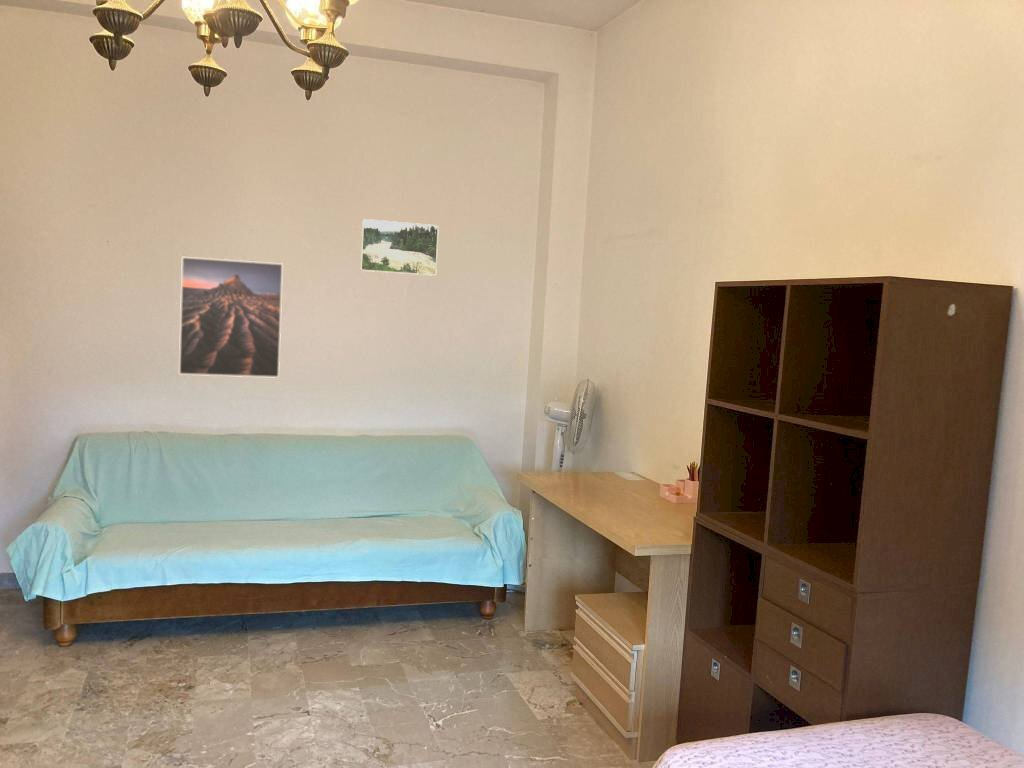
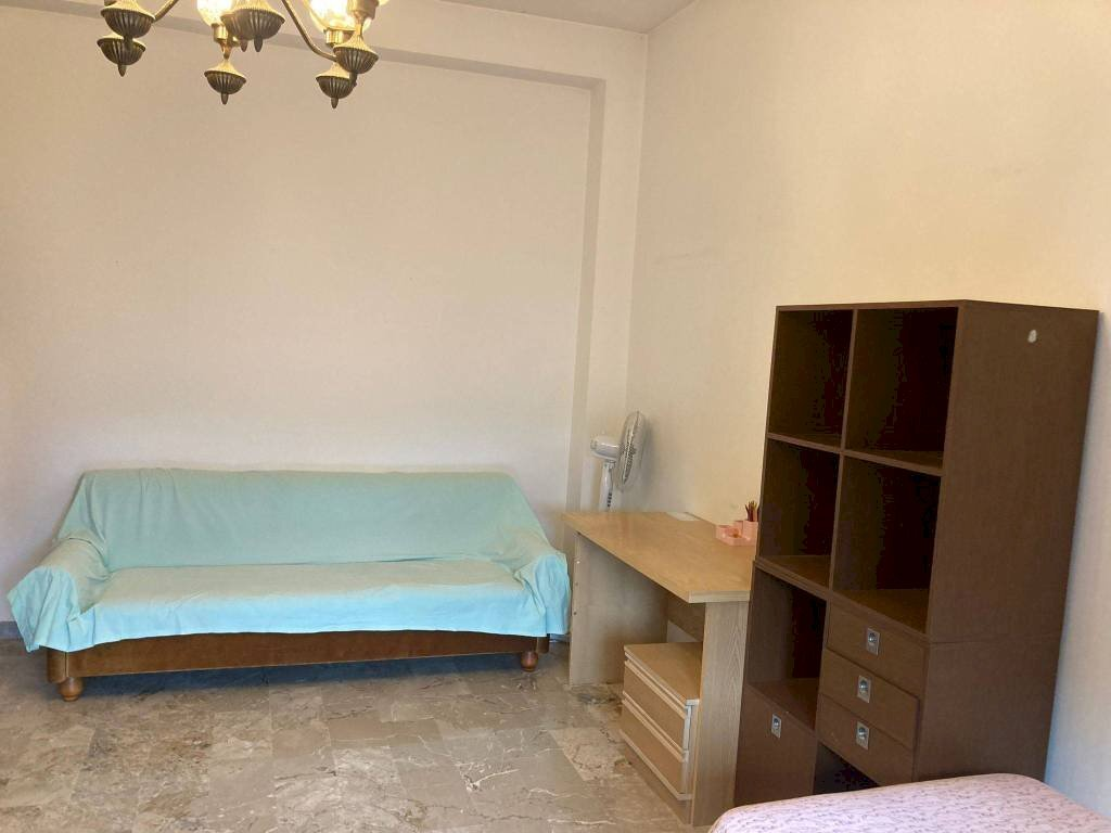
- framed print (231, 318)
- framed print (399, 247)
